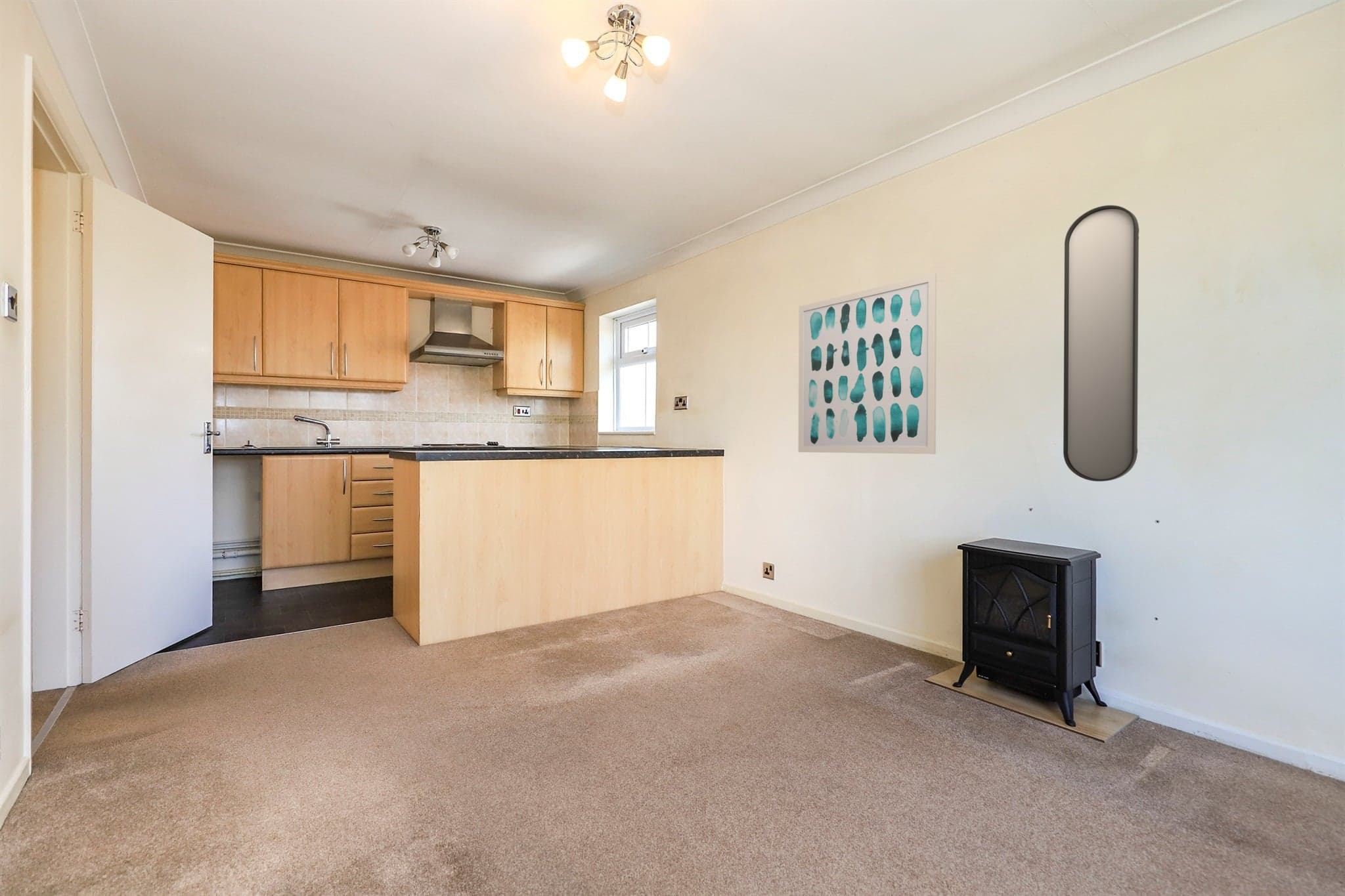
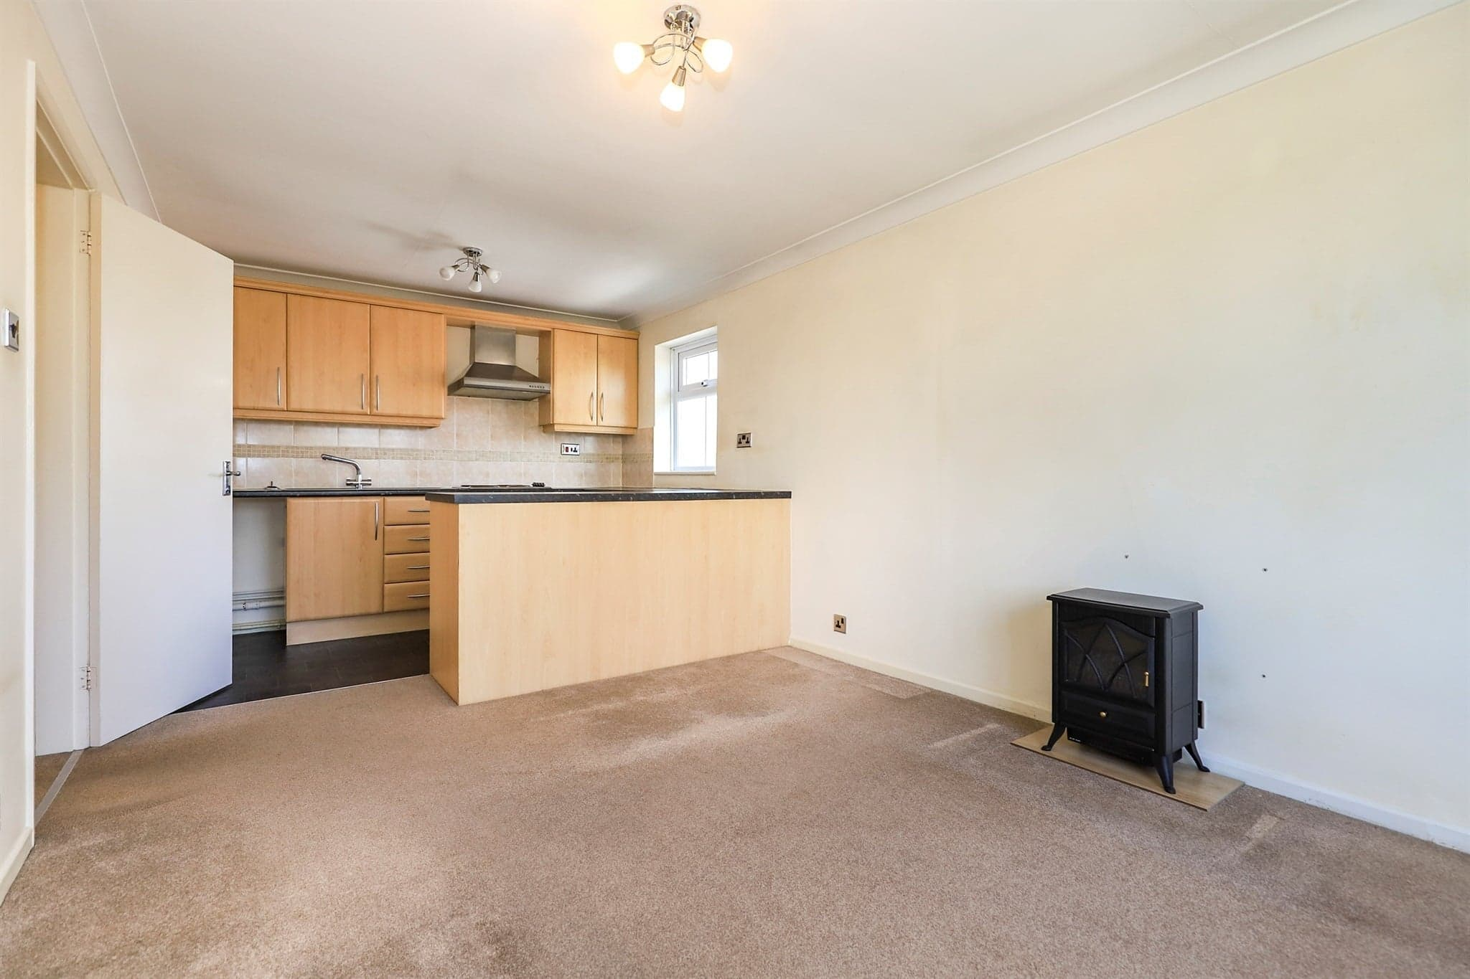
- home mirror (1099, 345)
- wall art (860, 372)
